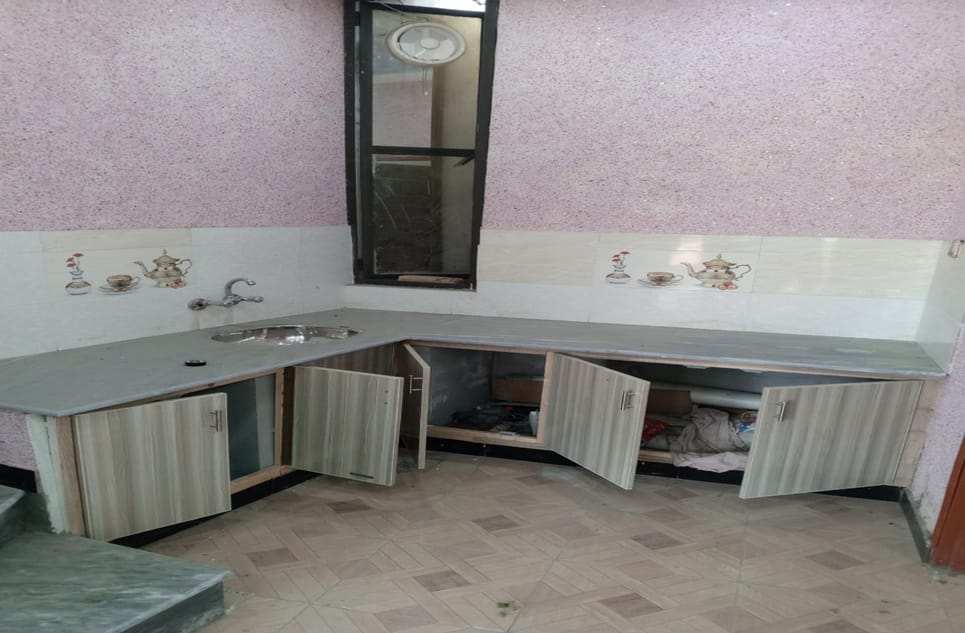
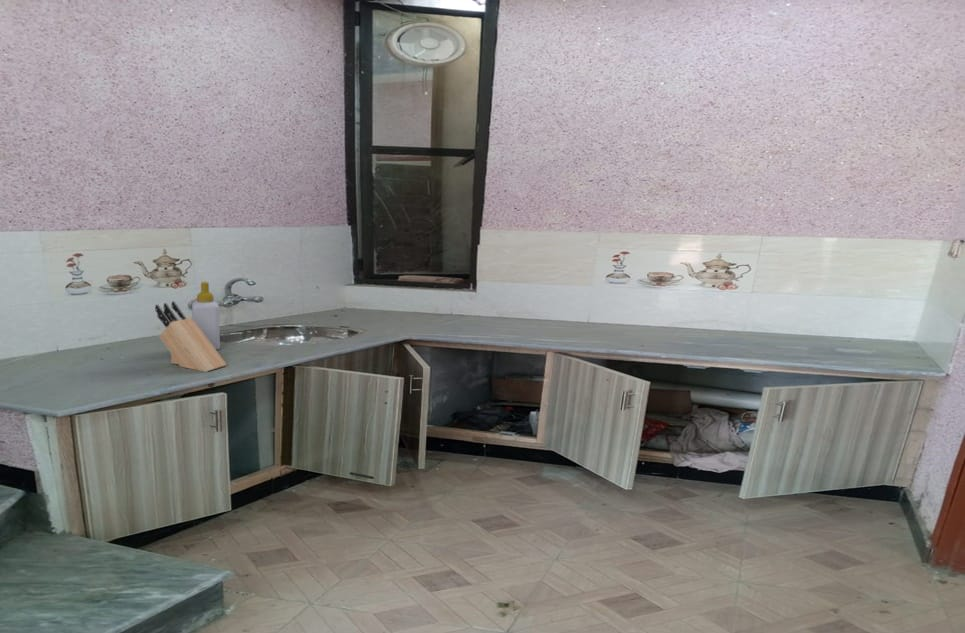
+ knife block (188, 335)
+ soap bottle (205, 315)
